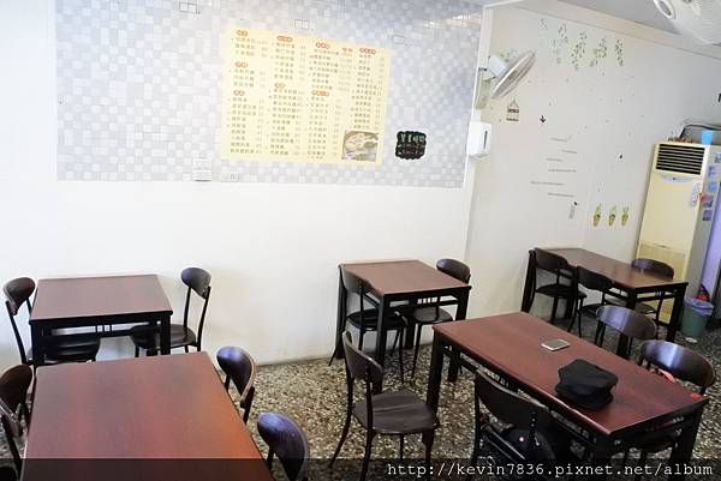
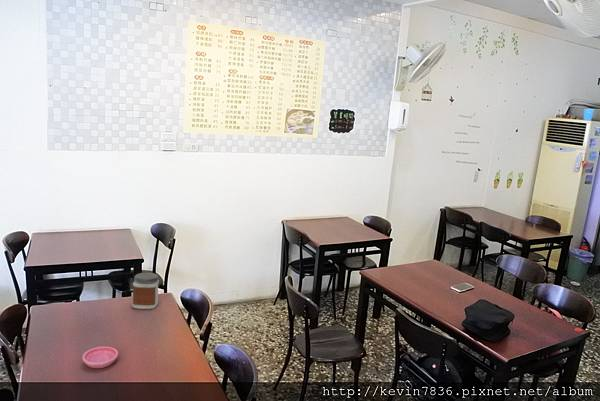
+ jar (145, 290)
+ saucer (100, 358)
